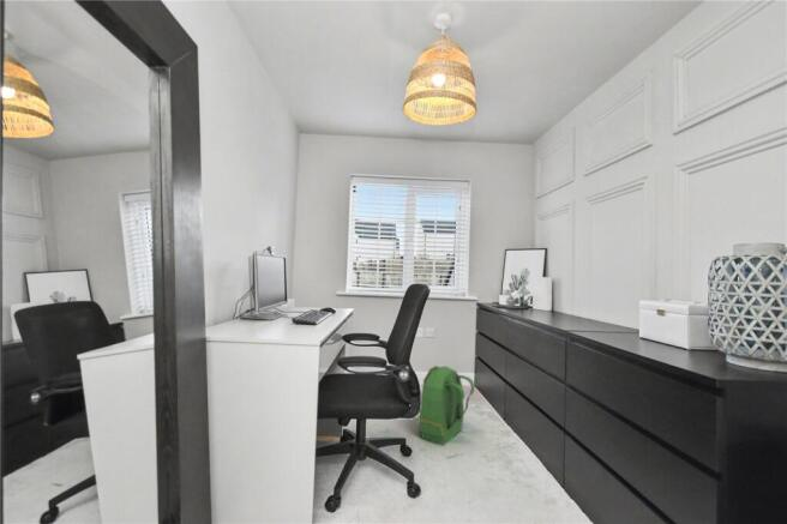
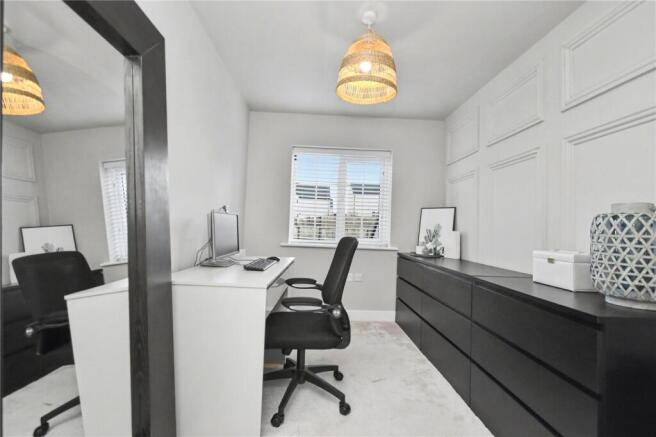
- backpack (445, 400)
